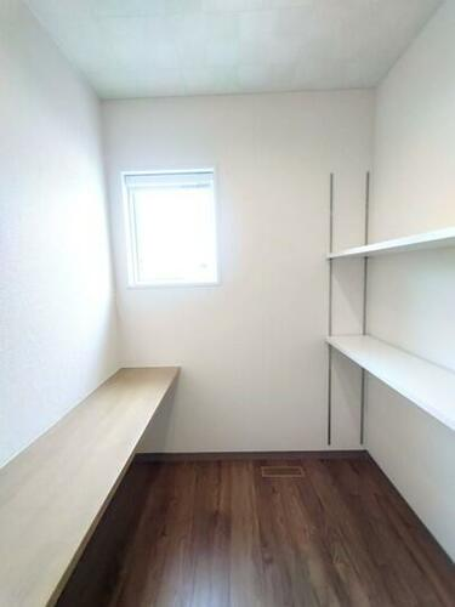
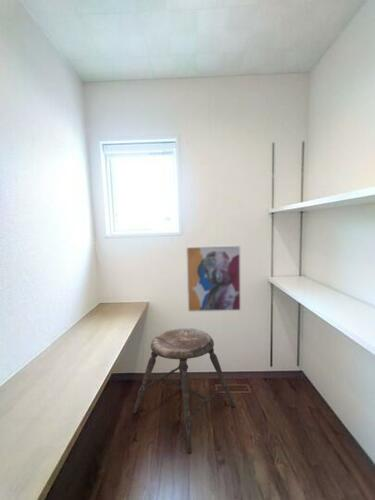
+ wall art (213, 278)
+ stool (183, 374)
